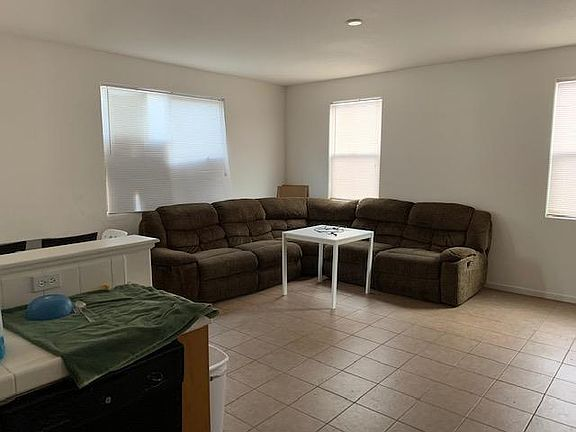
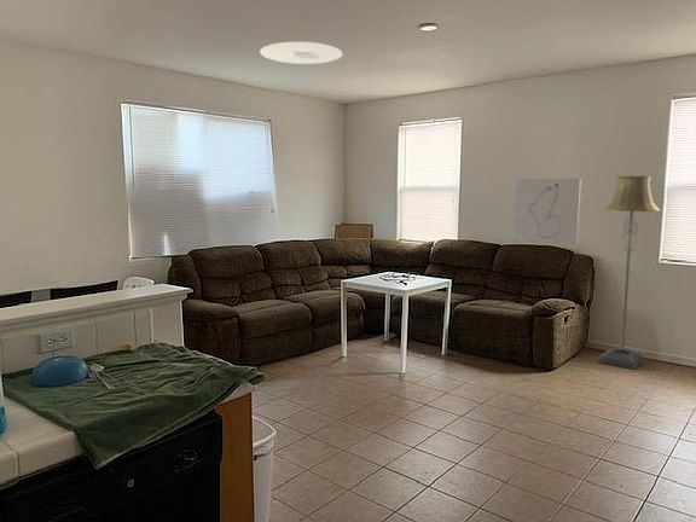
+ floor lamp (627, 271)
+ ceiling light (301, 48)
+ wall art (545, 210)
